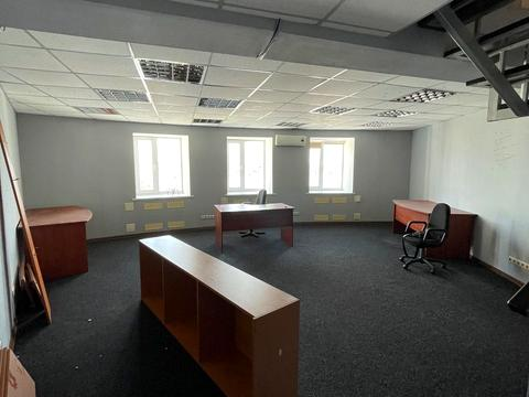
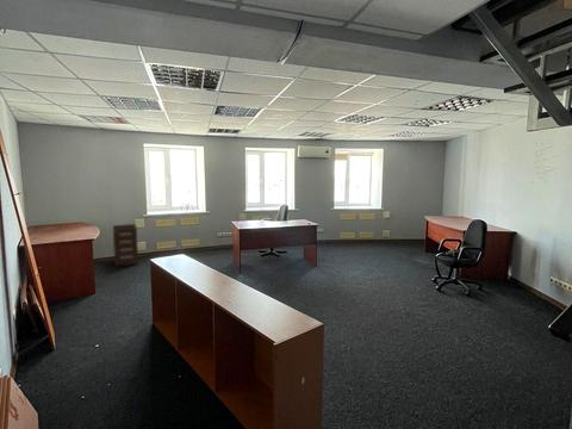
+ filing cabinet (125, 244)
